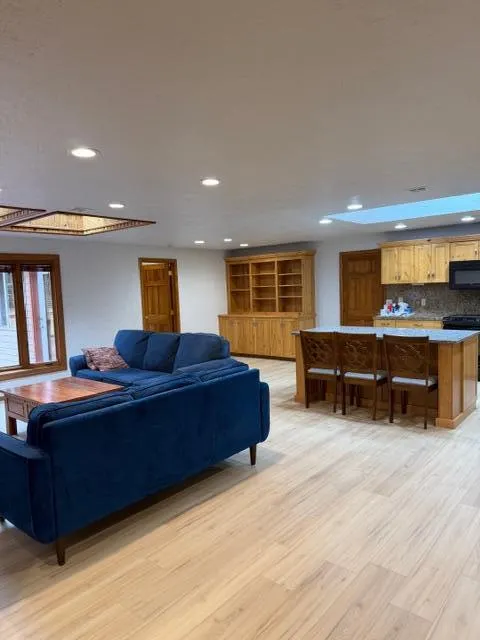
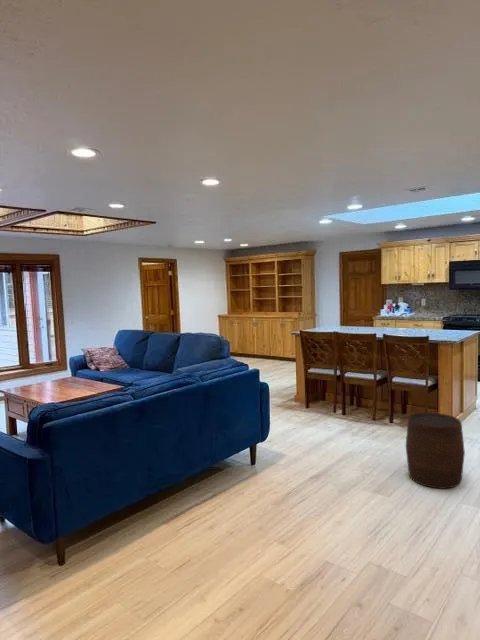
+ stool (434, 448)
